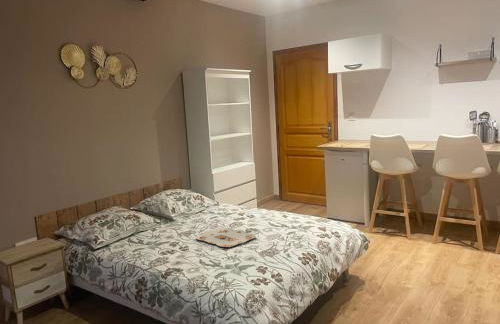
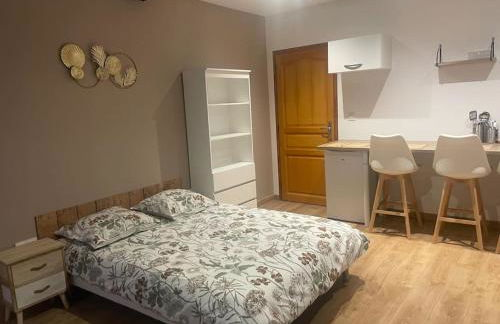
- serving tray (225, 237)
